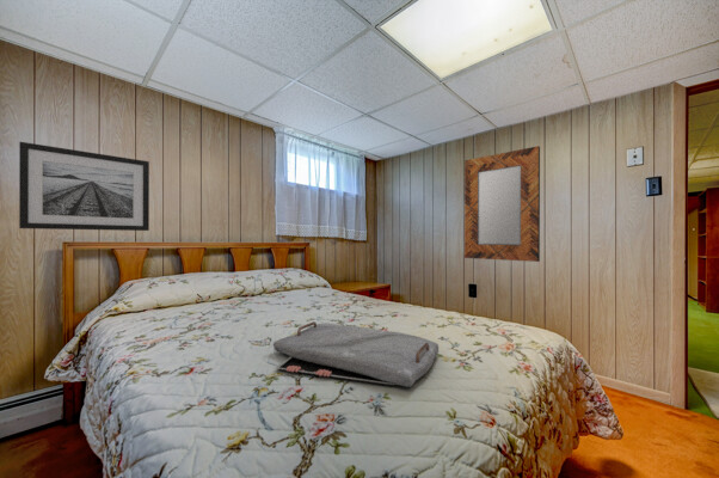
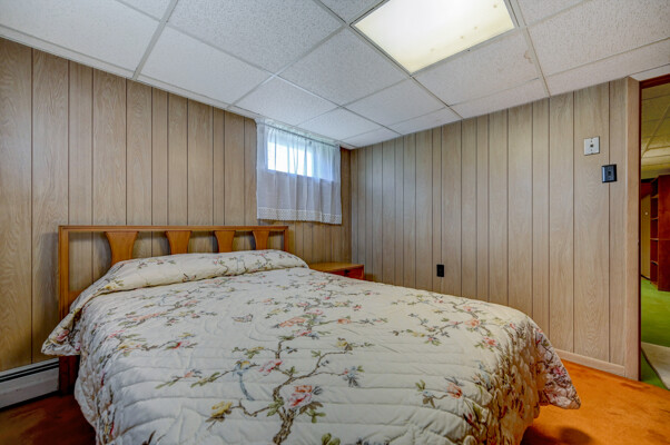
- wall art (91, 191)
- home mirror (498, 207)
- serving tray (351, 348)
